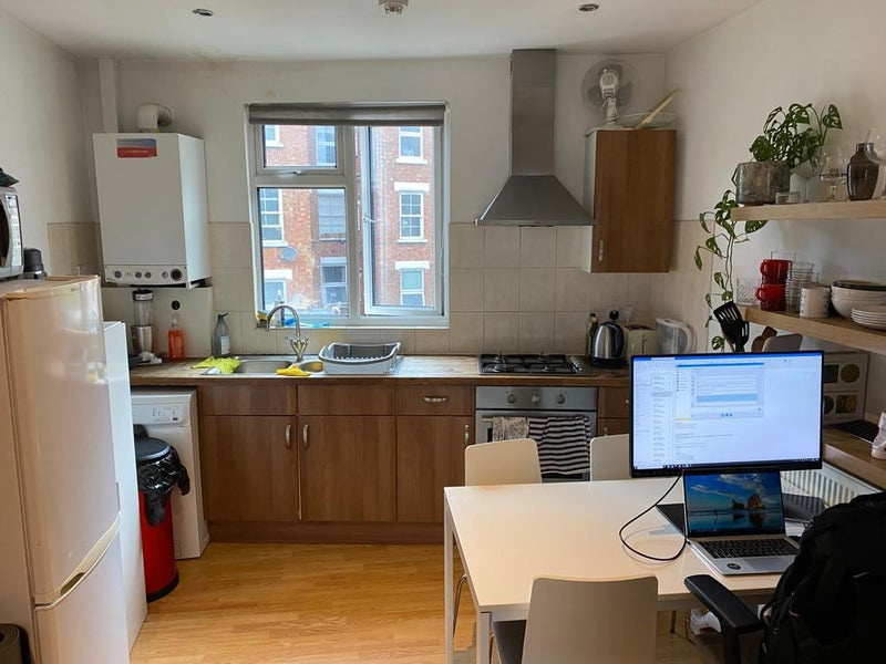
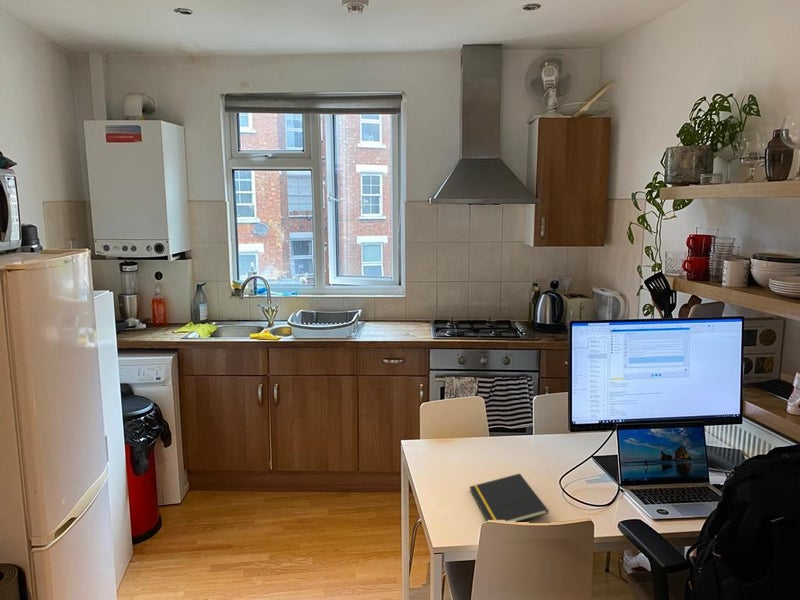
+ notepad (506, 499)
